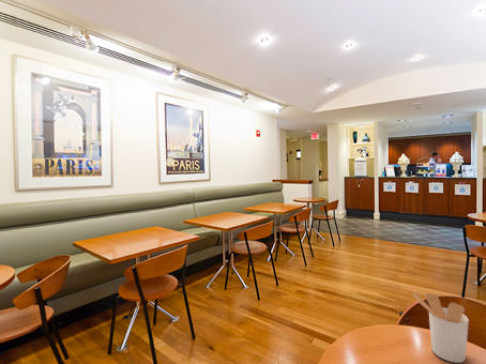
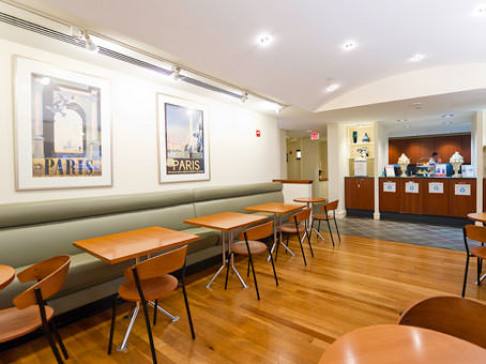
- utensil holder (438, 323)
